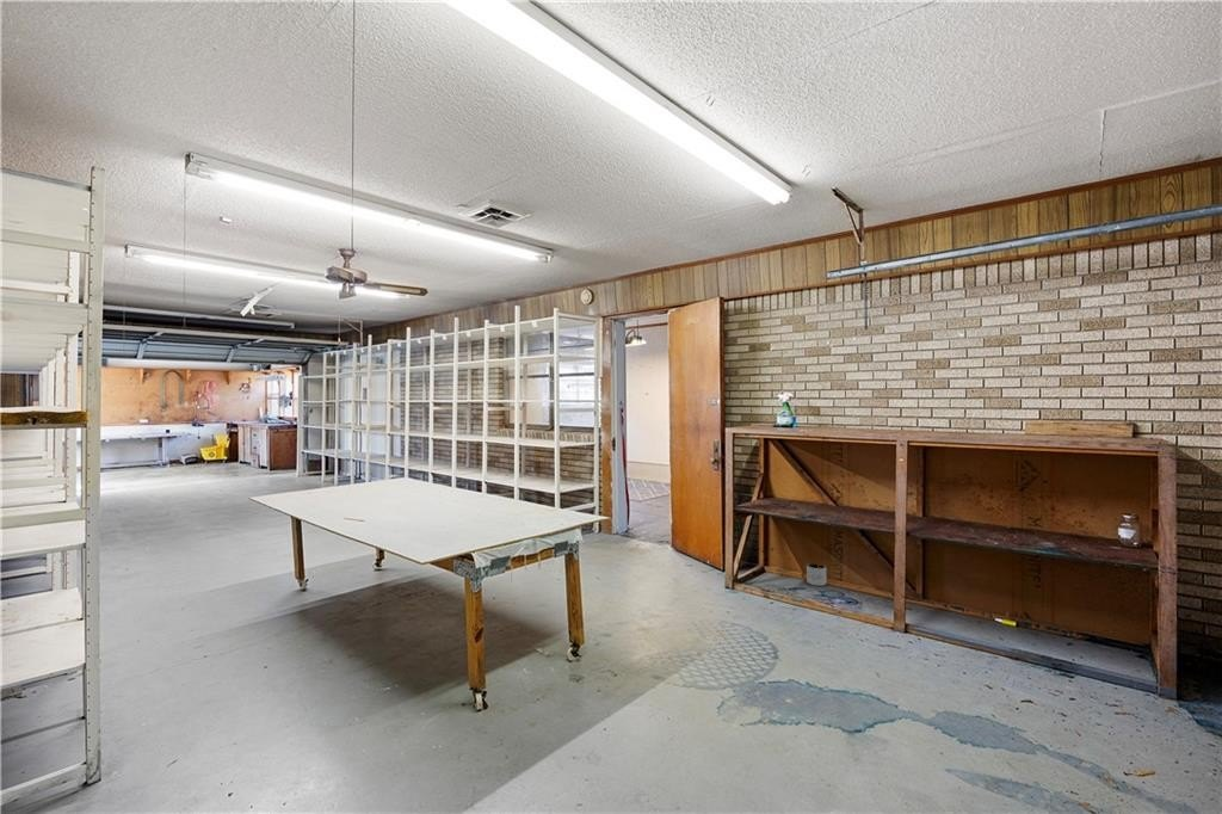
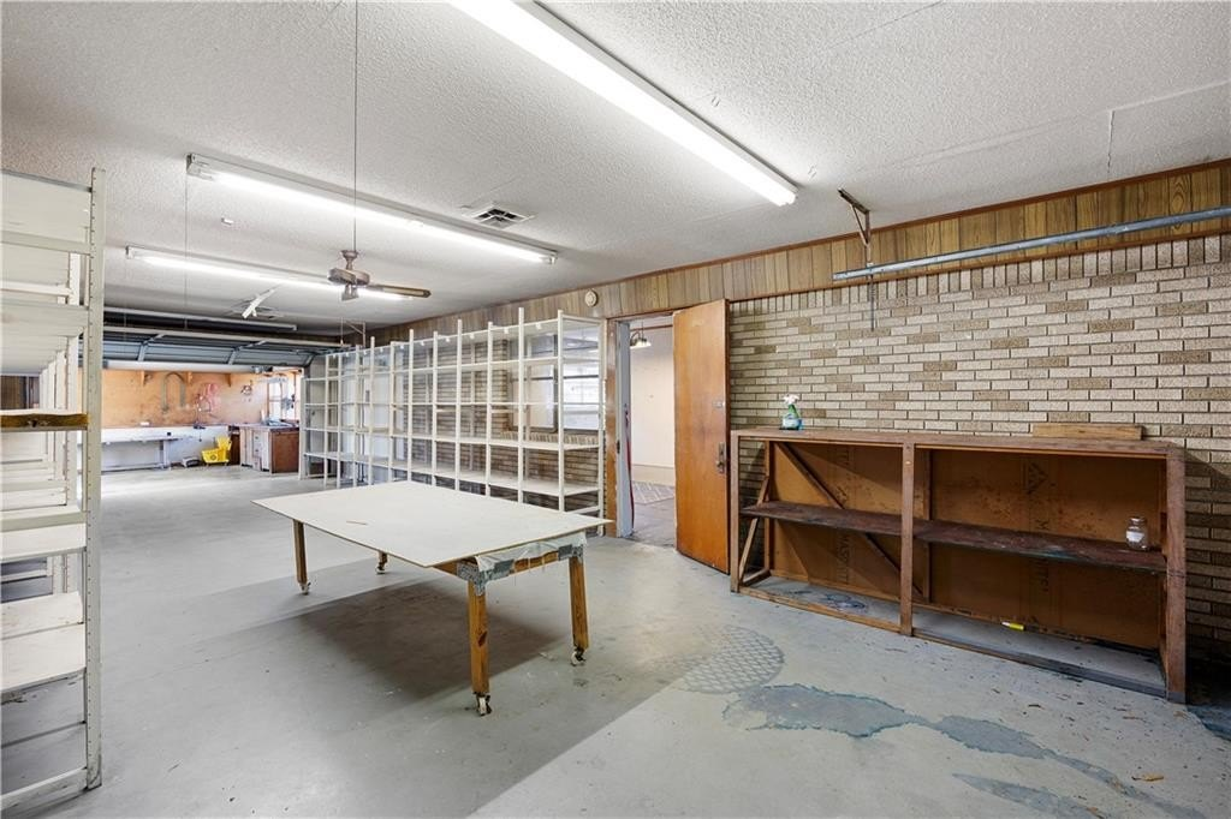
- planter (816, 574)
